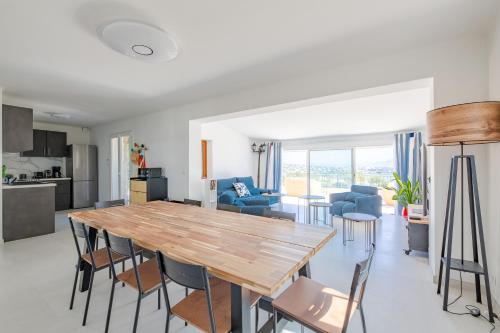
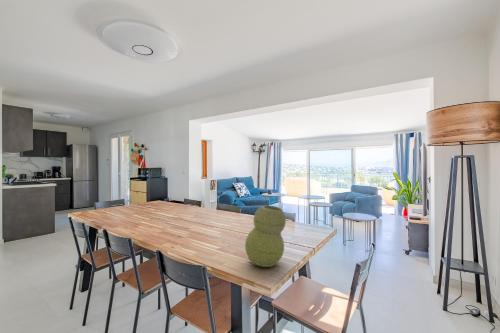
+ vase (265, 235)
